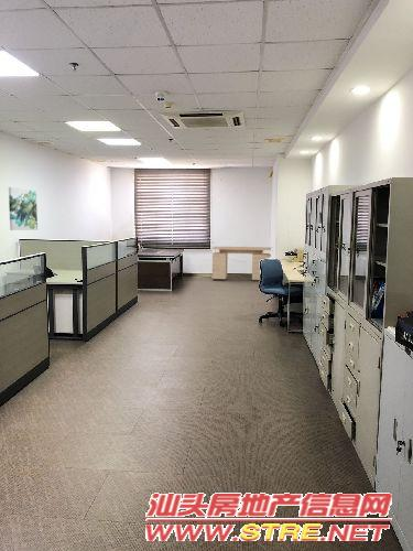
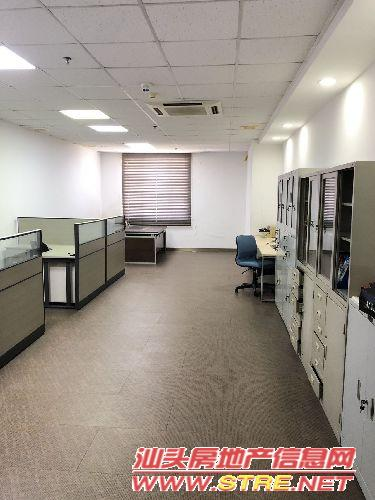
- wall art (23, 209)
- desk (252, 263)
